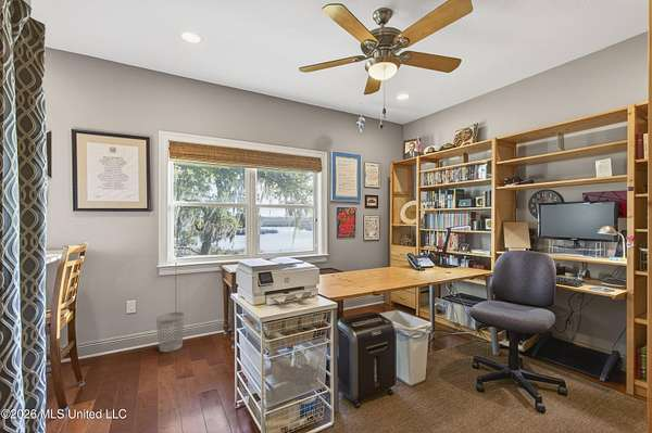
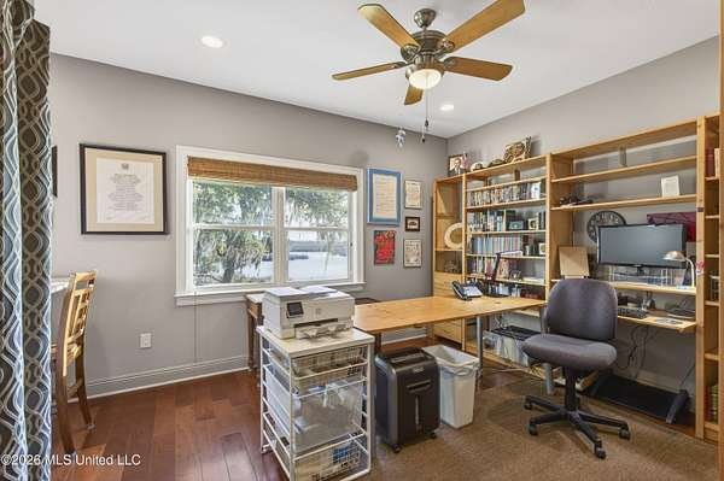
- wastebasket (171, 331)
